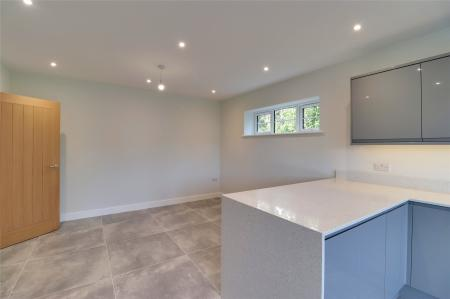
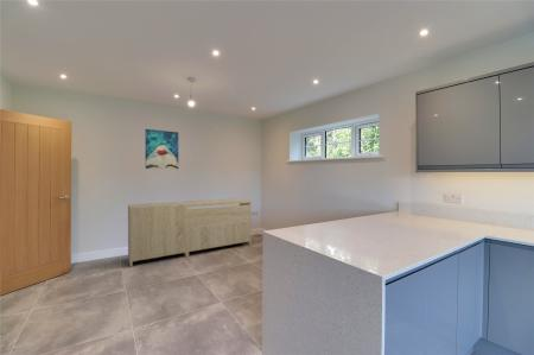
+ wall art (161, 150)
+ sideboard (193, 226)
